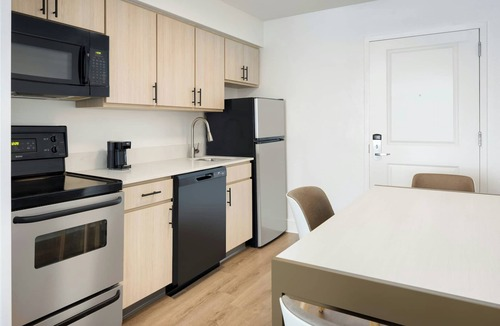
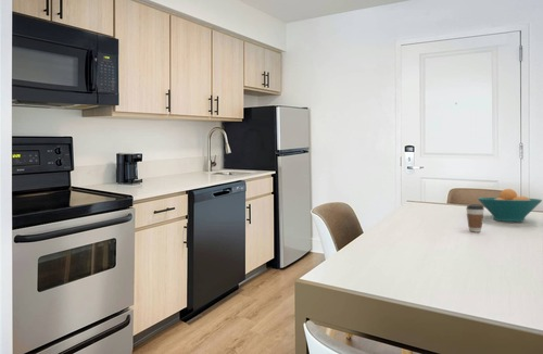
+ fruit bowl (508, 204)
+ coffee cup (475, 218)
